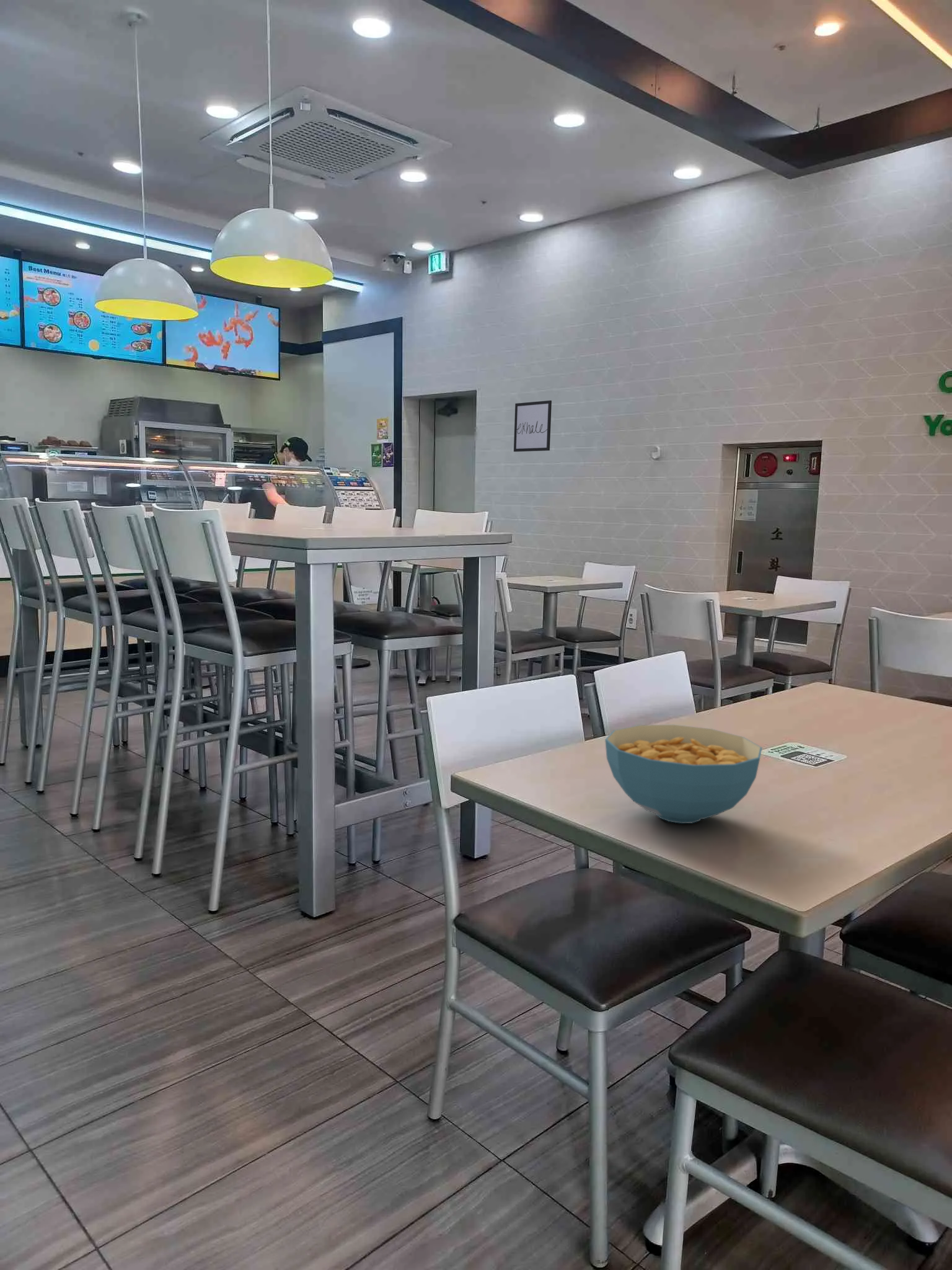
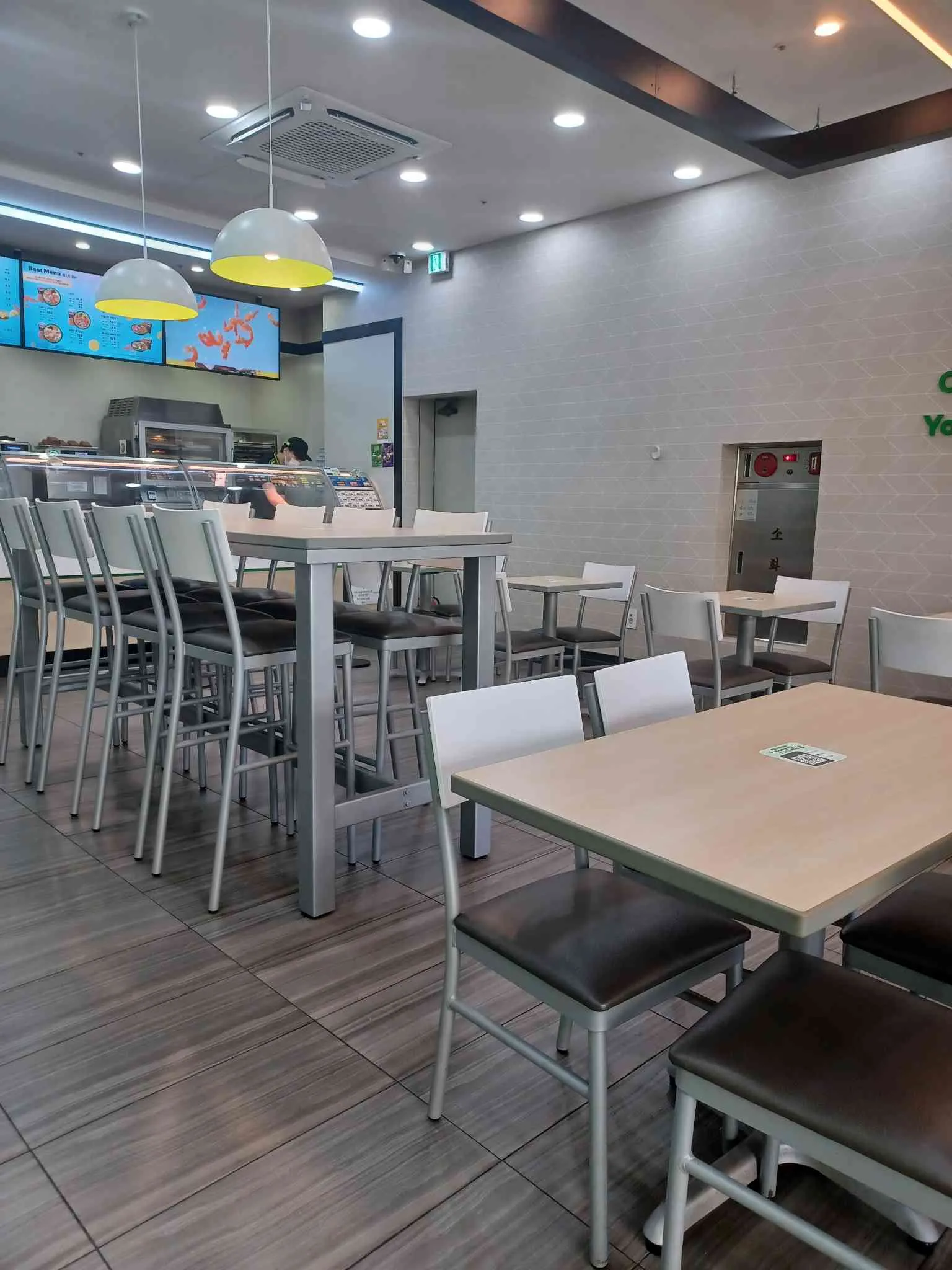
- wall art (532, 427)
- cereal bowl (681, 779)
